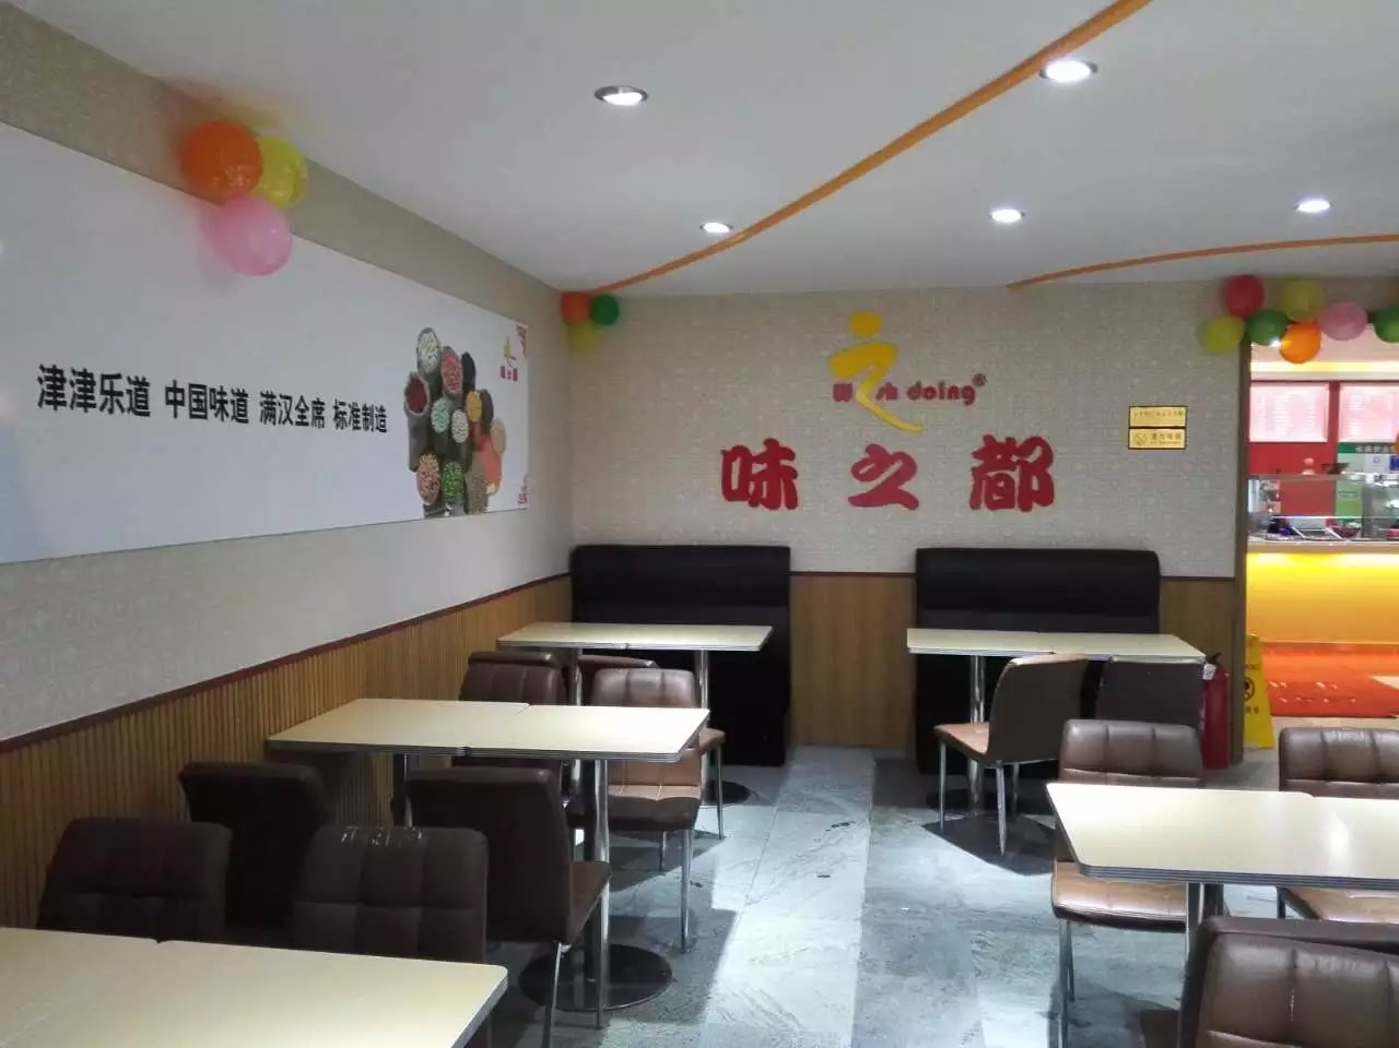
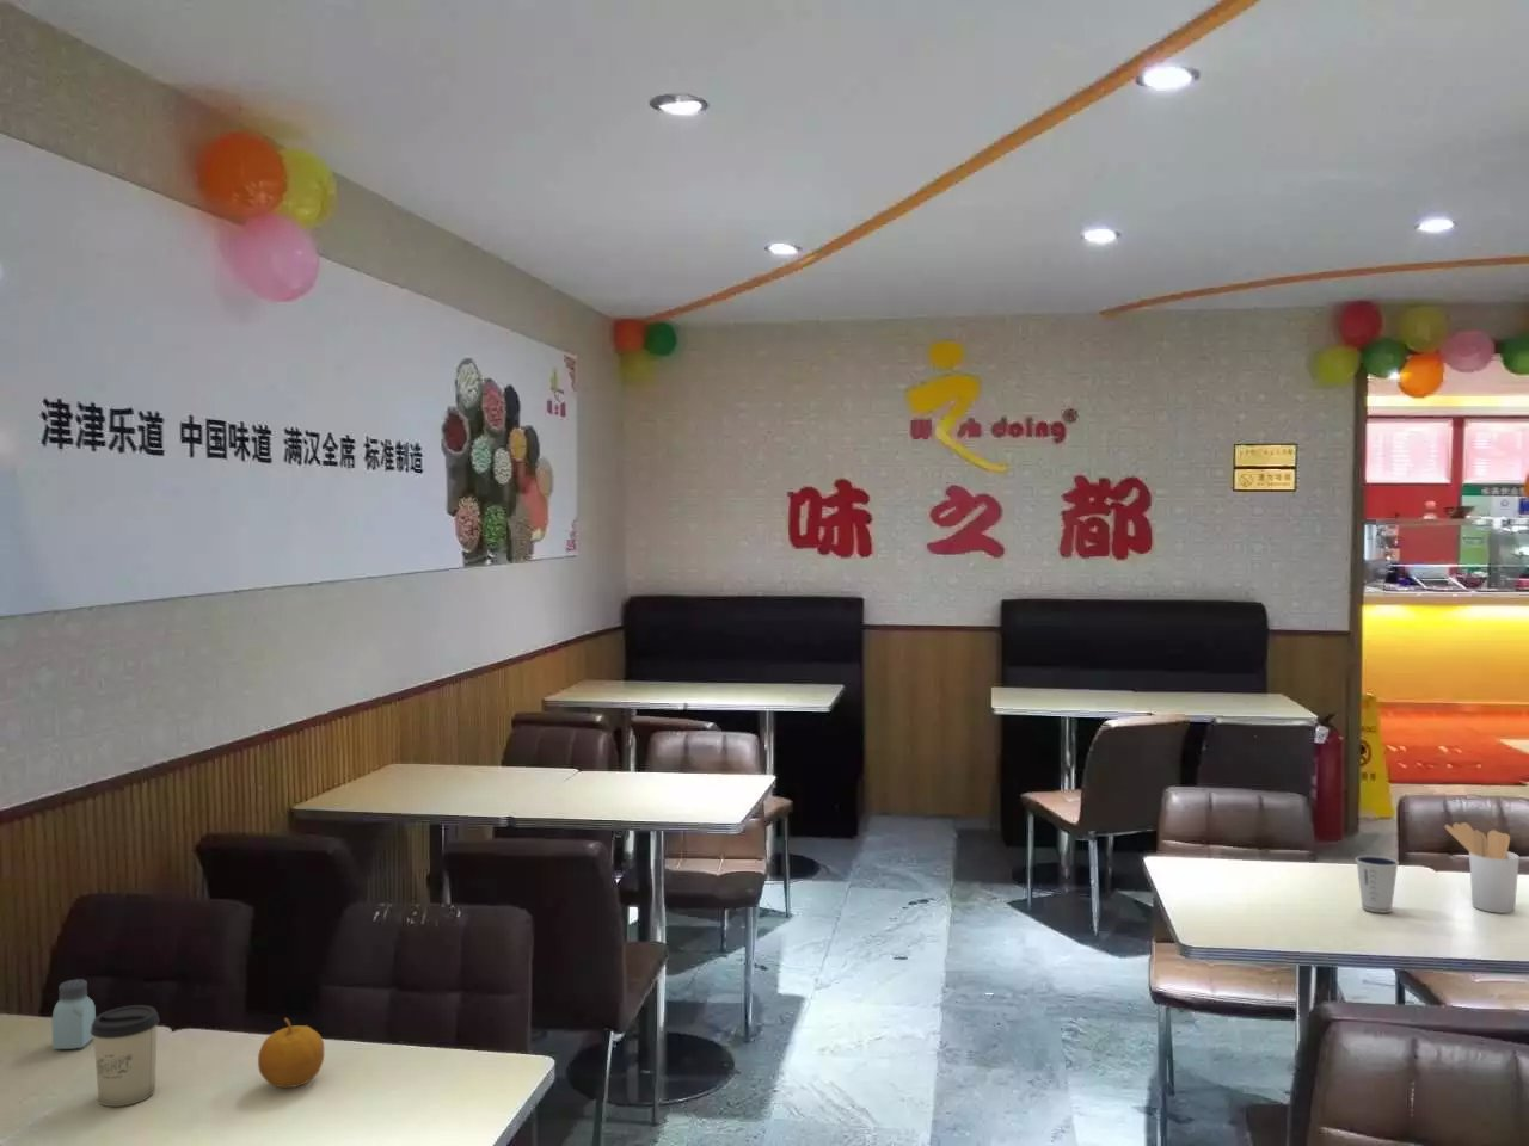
+ dixie cup (1376, 885)
+ fruit (290, 1050)
+ saltshaker (73, 1012)
+ utensil holder (1481, 864)
+ cup (125, 1056)
